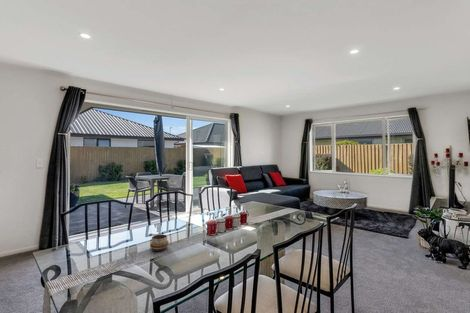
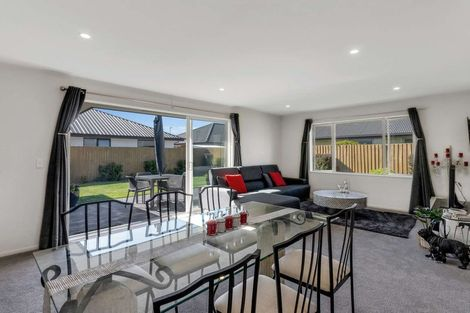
- decorative bowl (159, 242)
